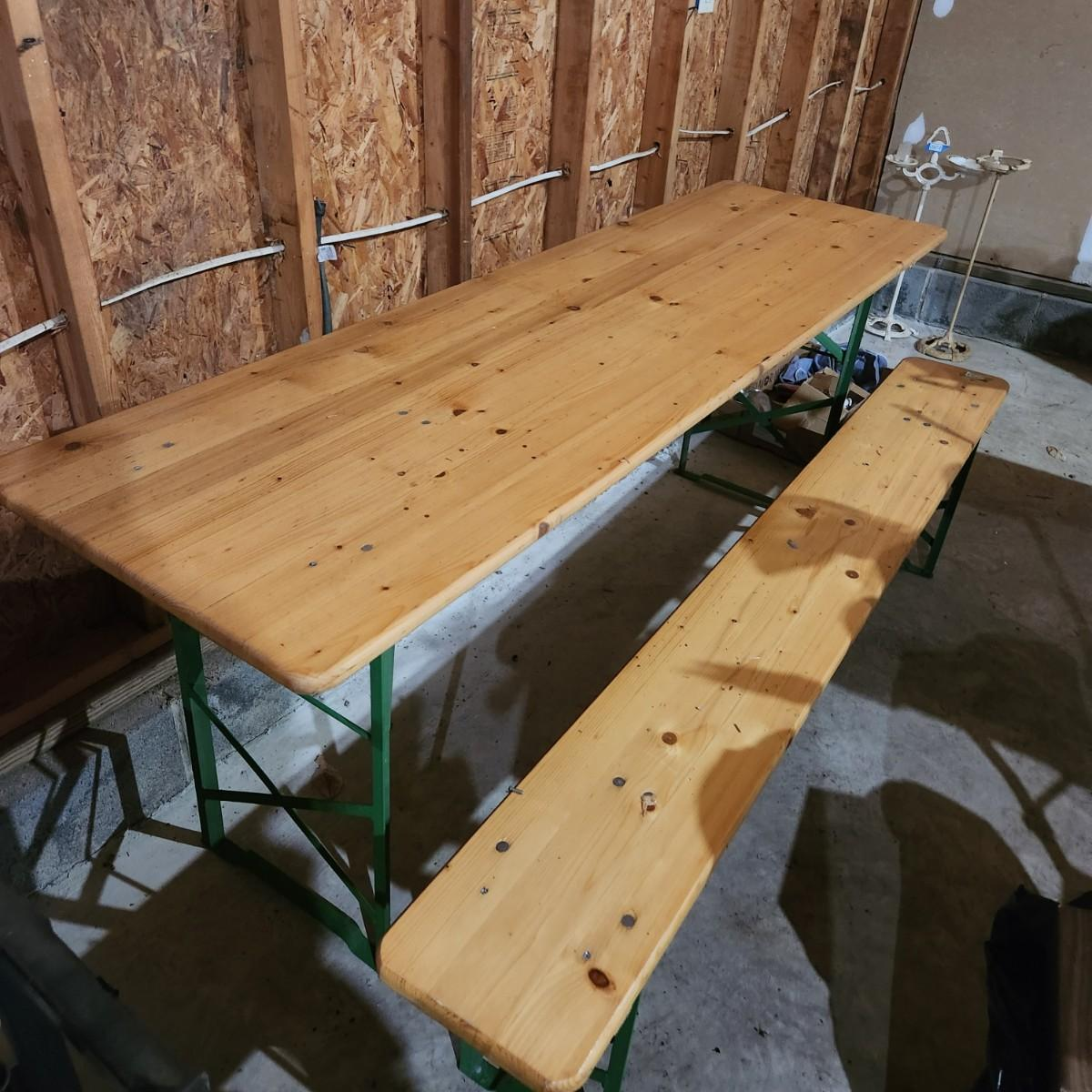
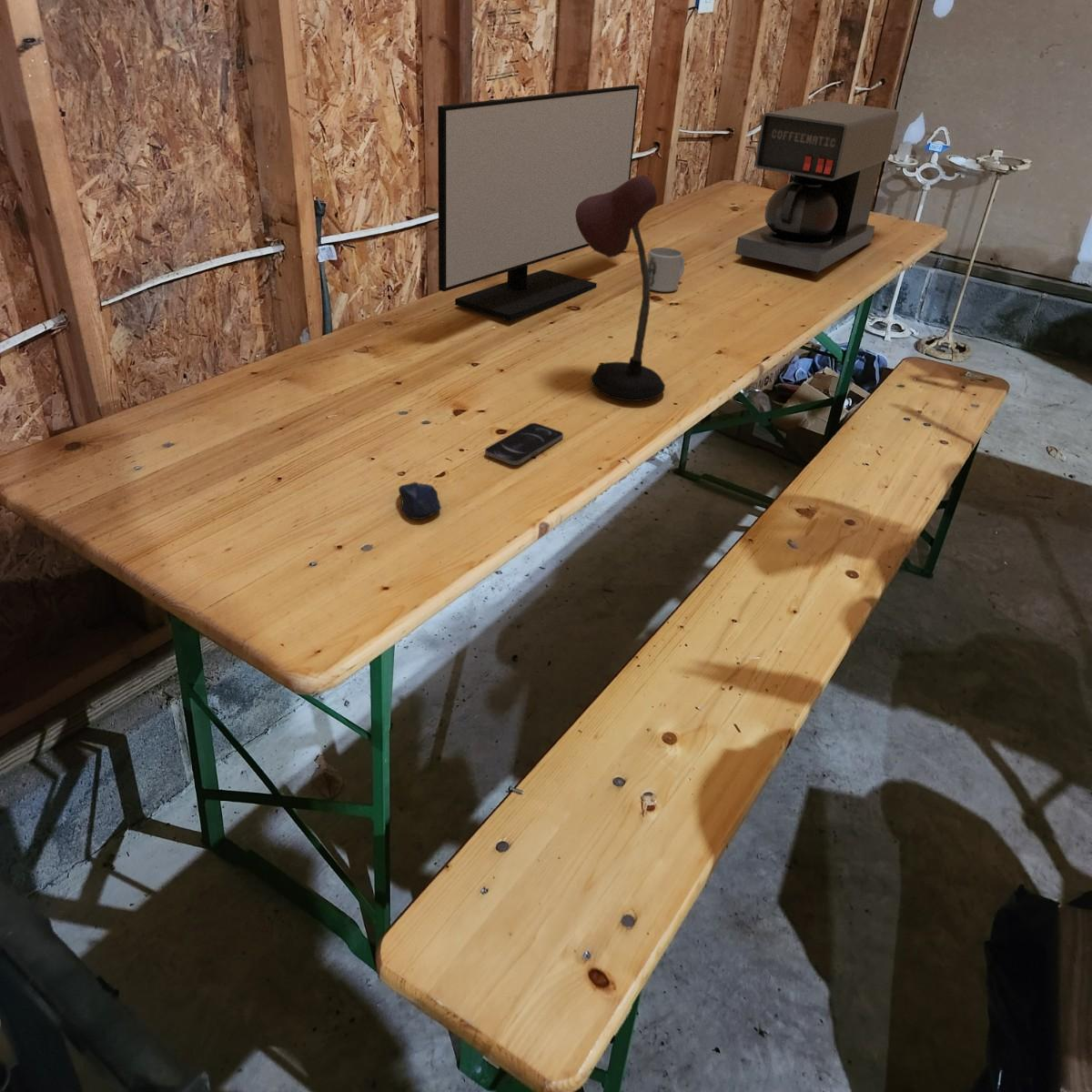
+ smartphone (524, 443)
+ computer mouse (420, 494)
+ coffee maker (819, 184)
+ monitor (532, 200)
+ desk lamp (642, 286)
+ mug (667, 268)
